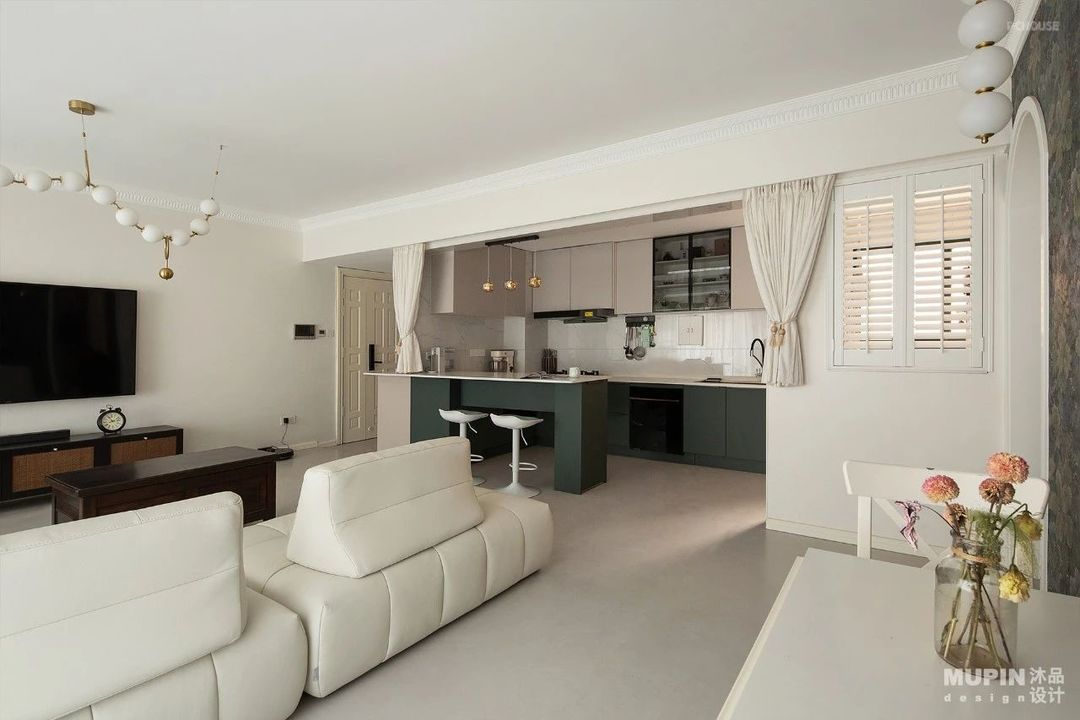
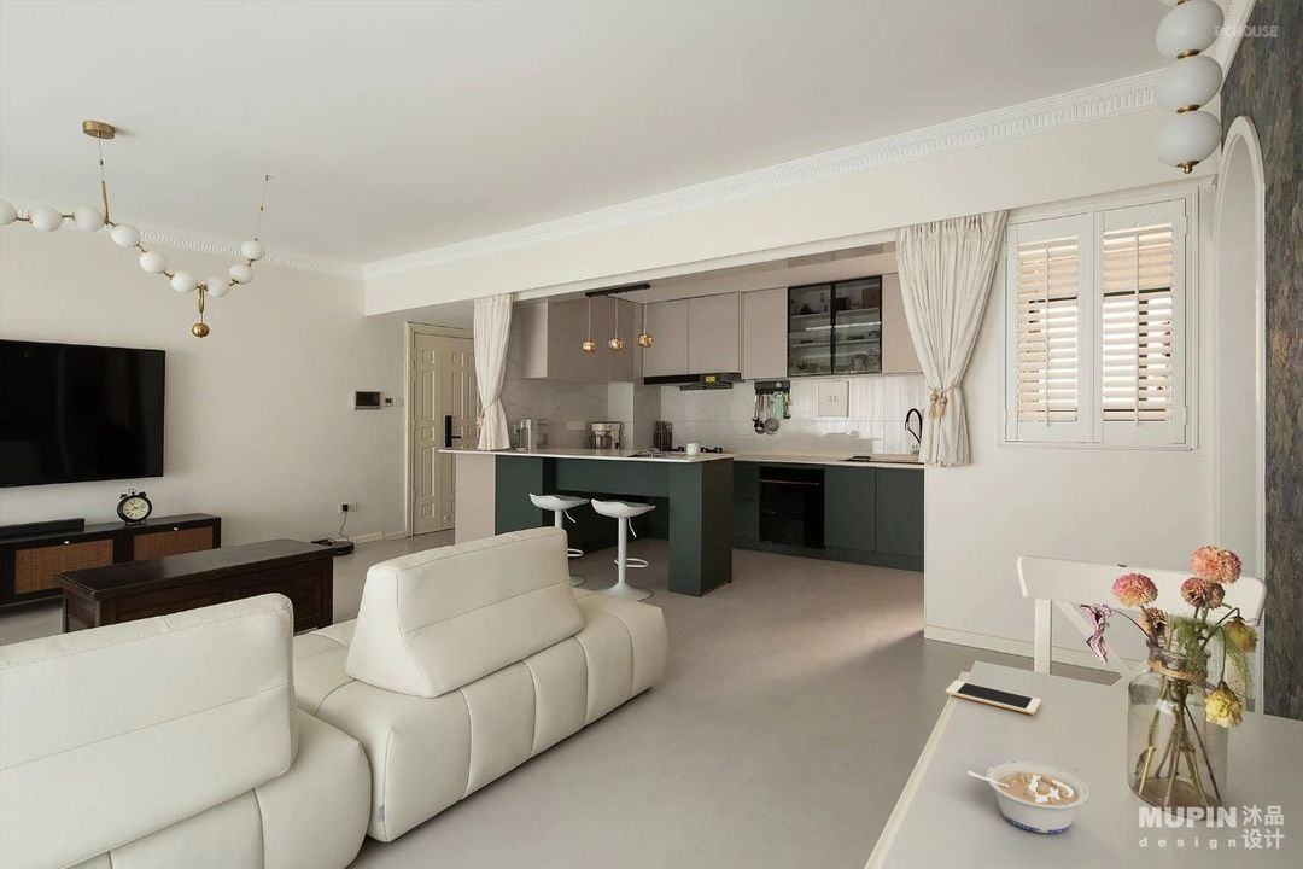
+ legume (1033, 797)
+ cell phone (992, 695)
